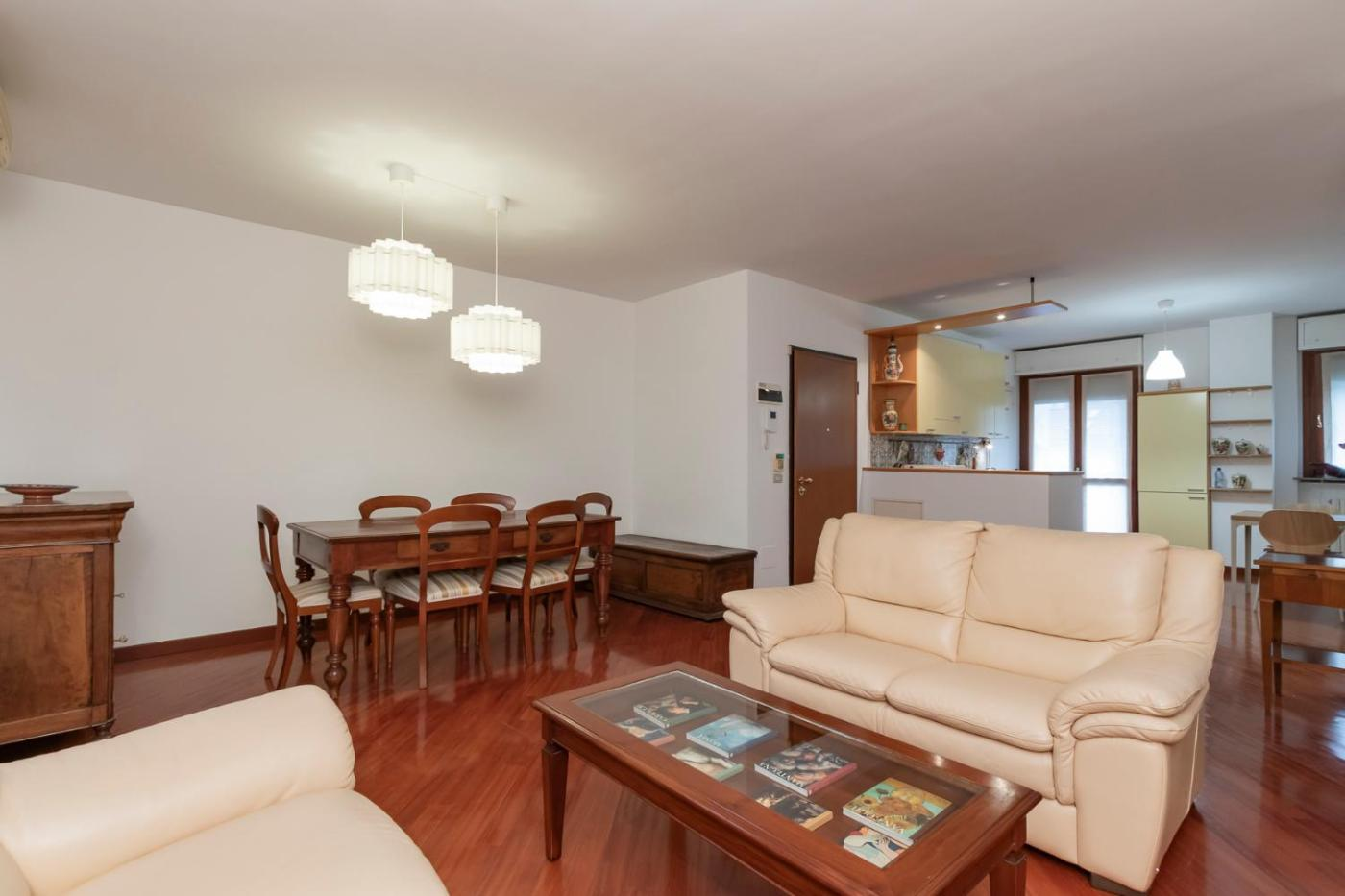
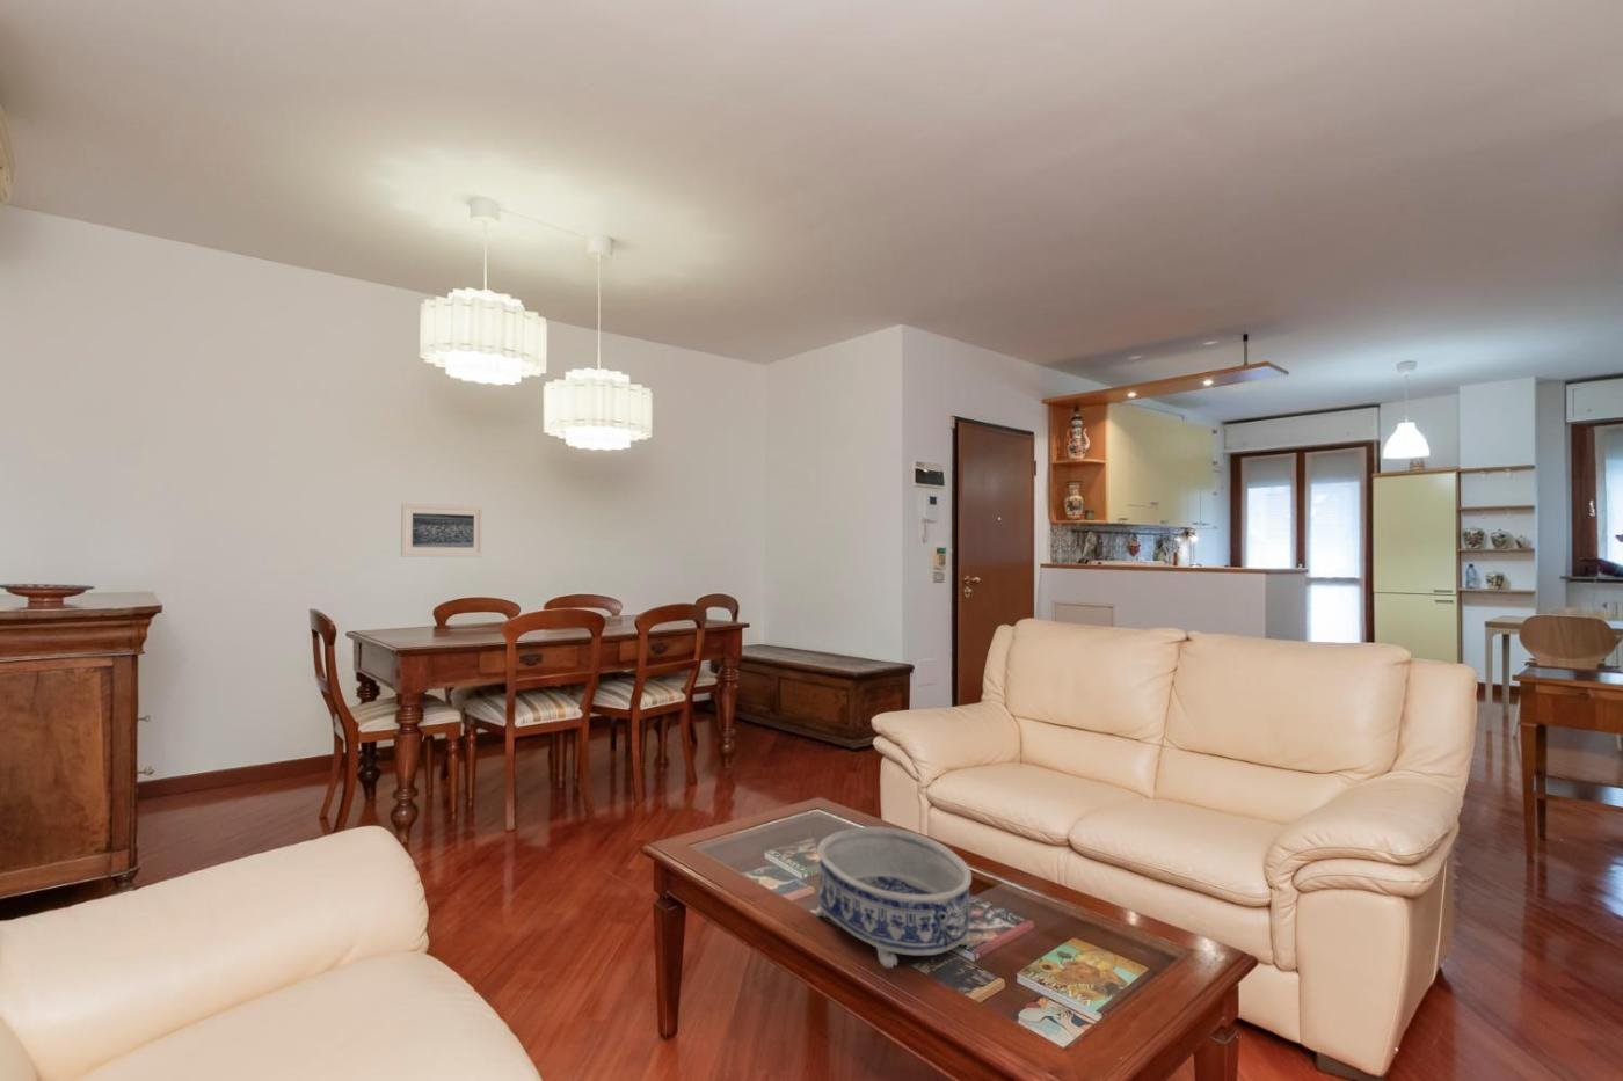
+ decorative bowl (891, 892)
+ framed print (443, 531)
